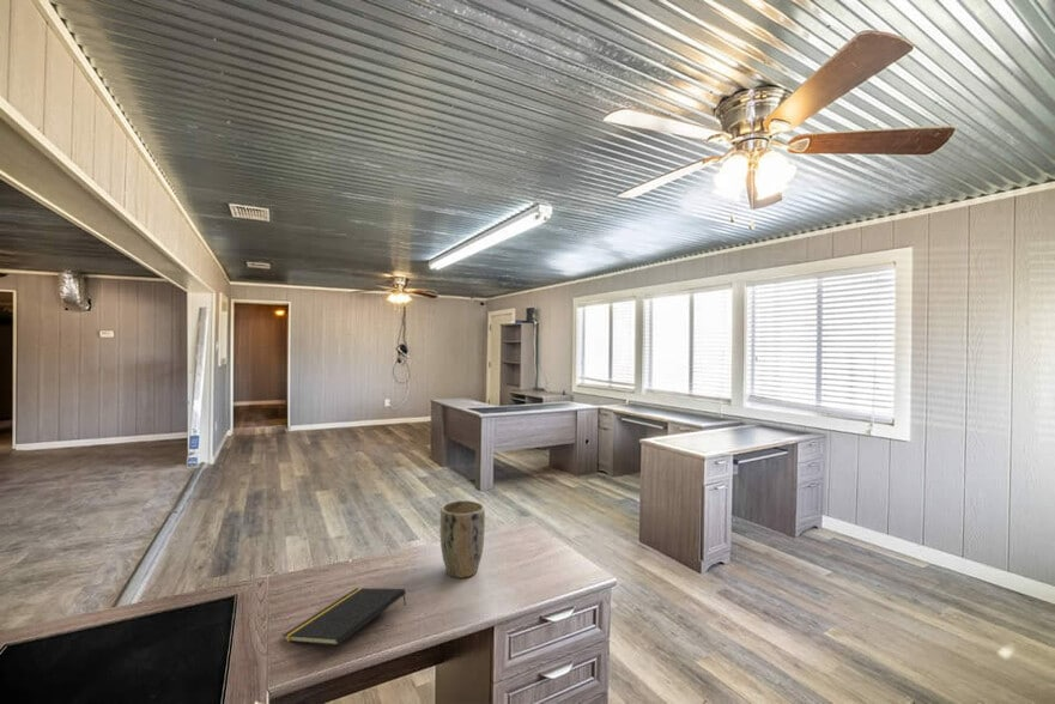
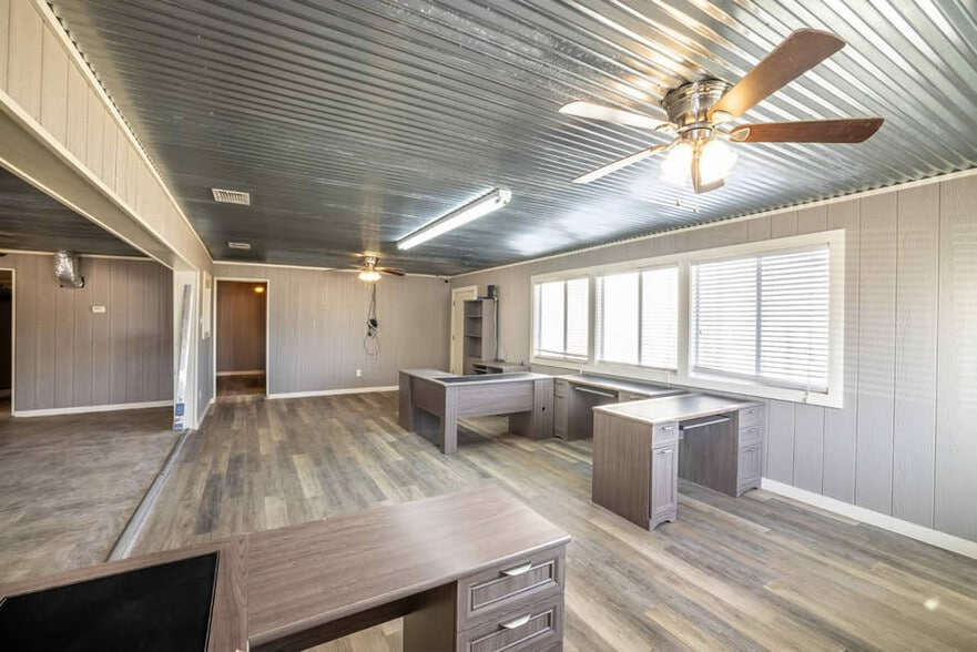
- notepad (347, 613)
- plant pot (461, 539)
